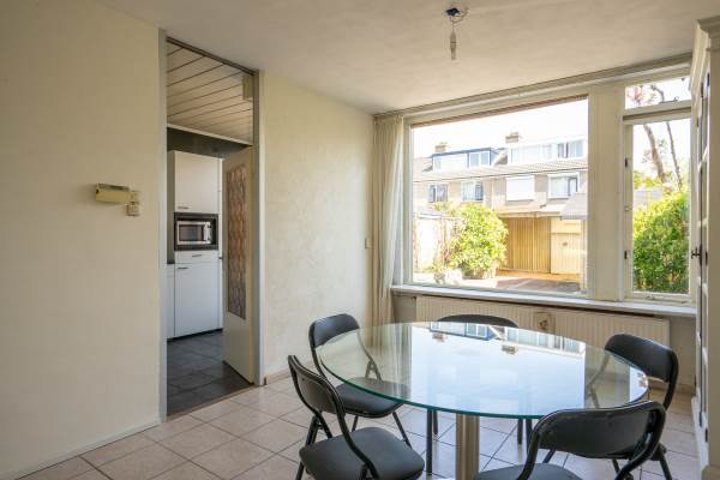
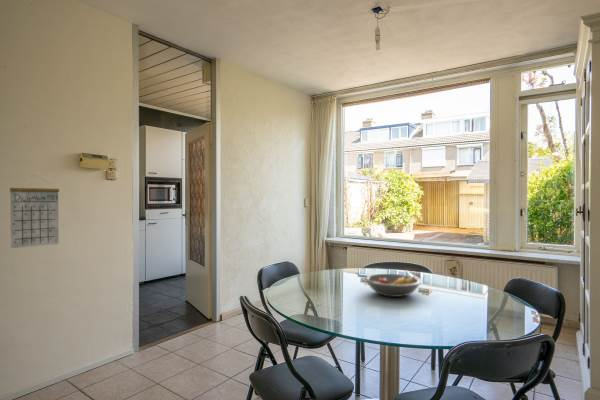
+ calendar (35, 210)
+ fruit bowl (392, 284)
